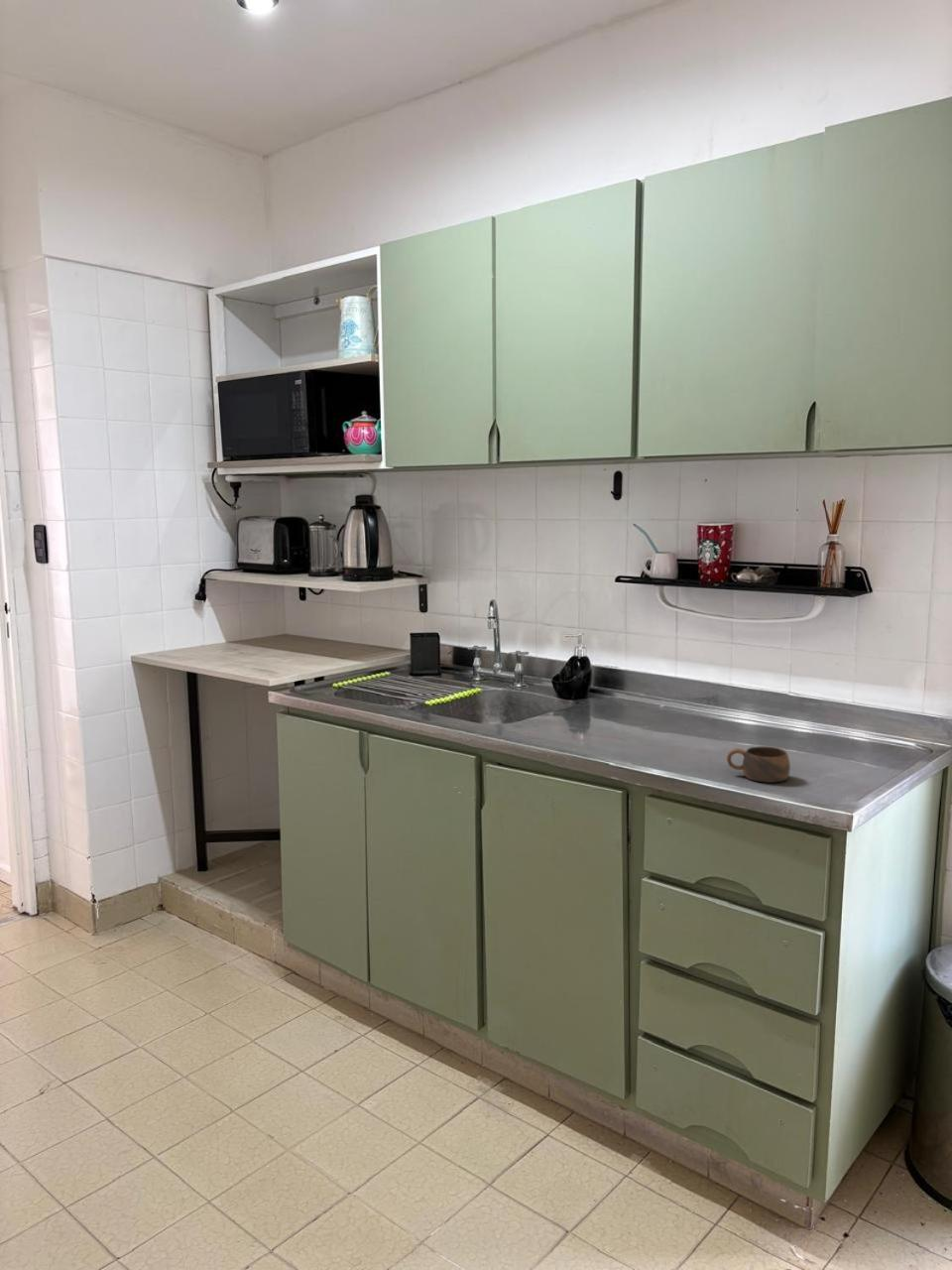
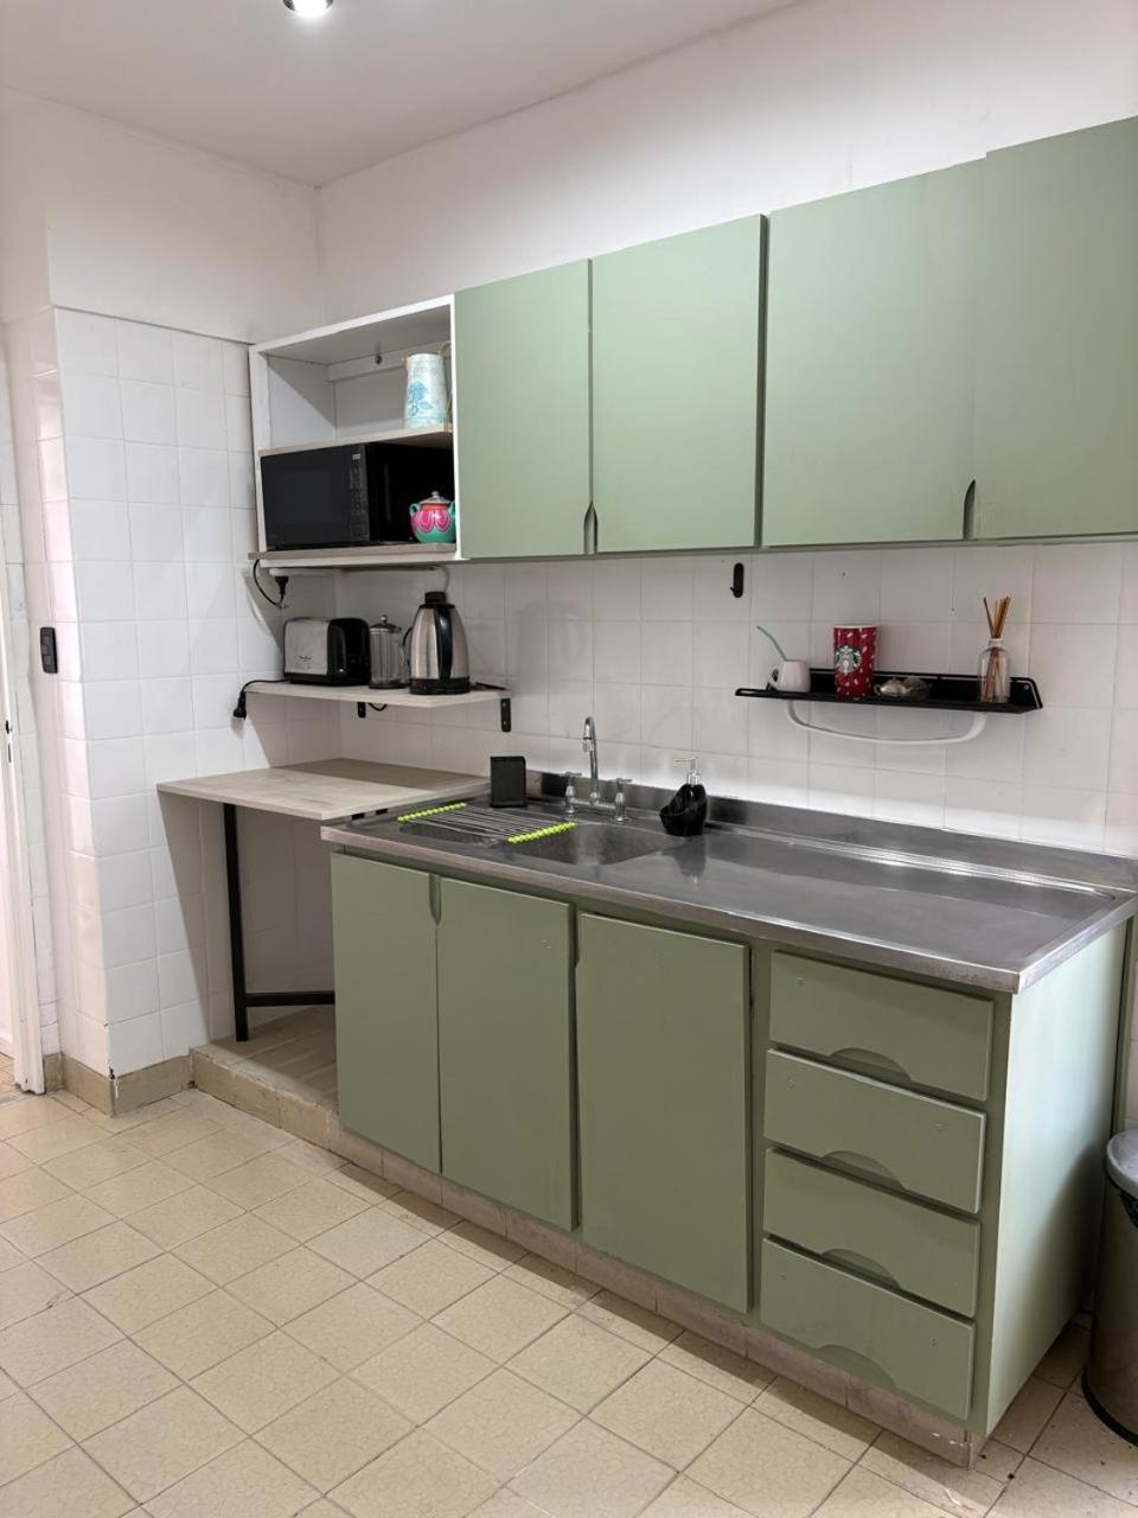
- cup (759, 762)
